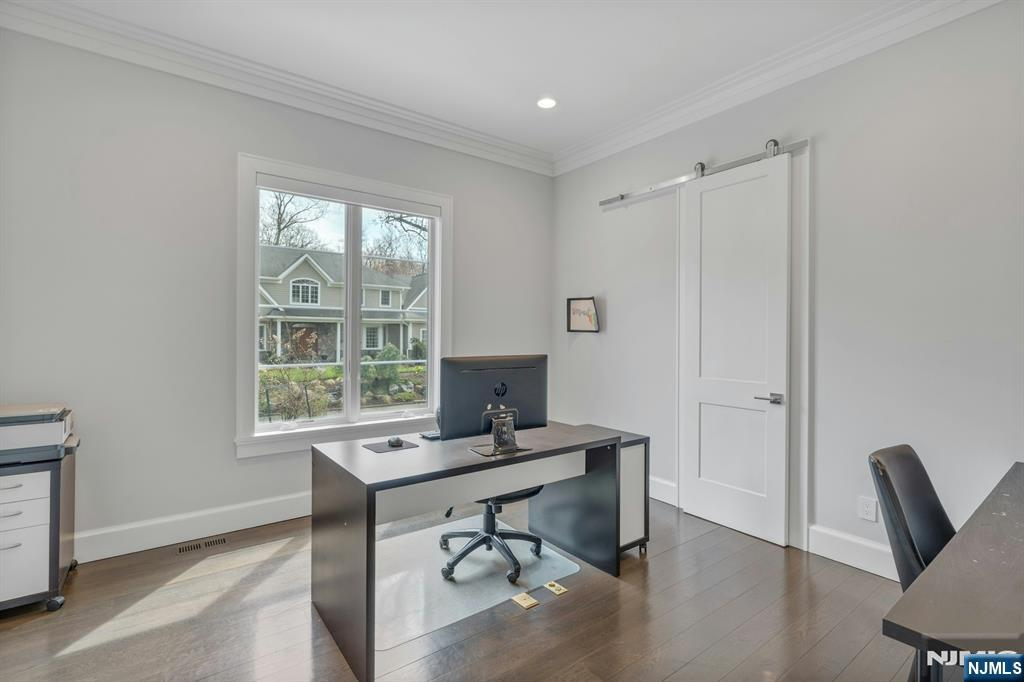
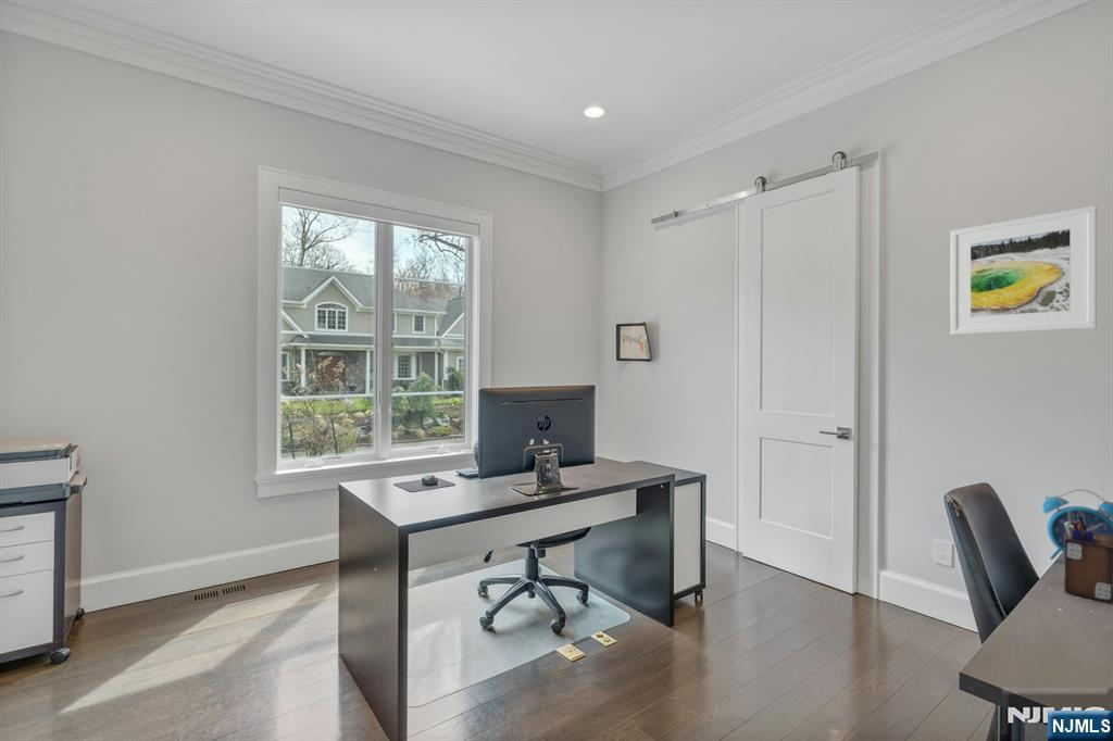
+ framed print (1017, 275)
+ desk organizer (1088, 553)
+ alarm clock (1085, 524)
